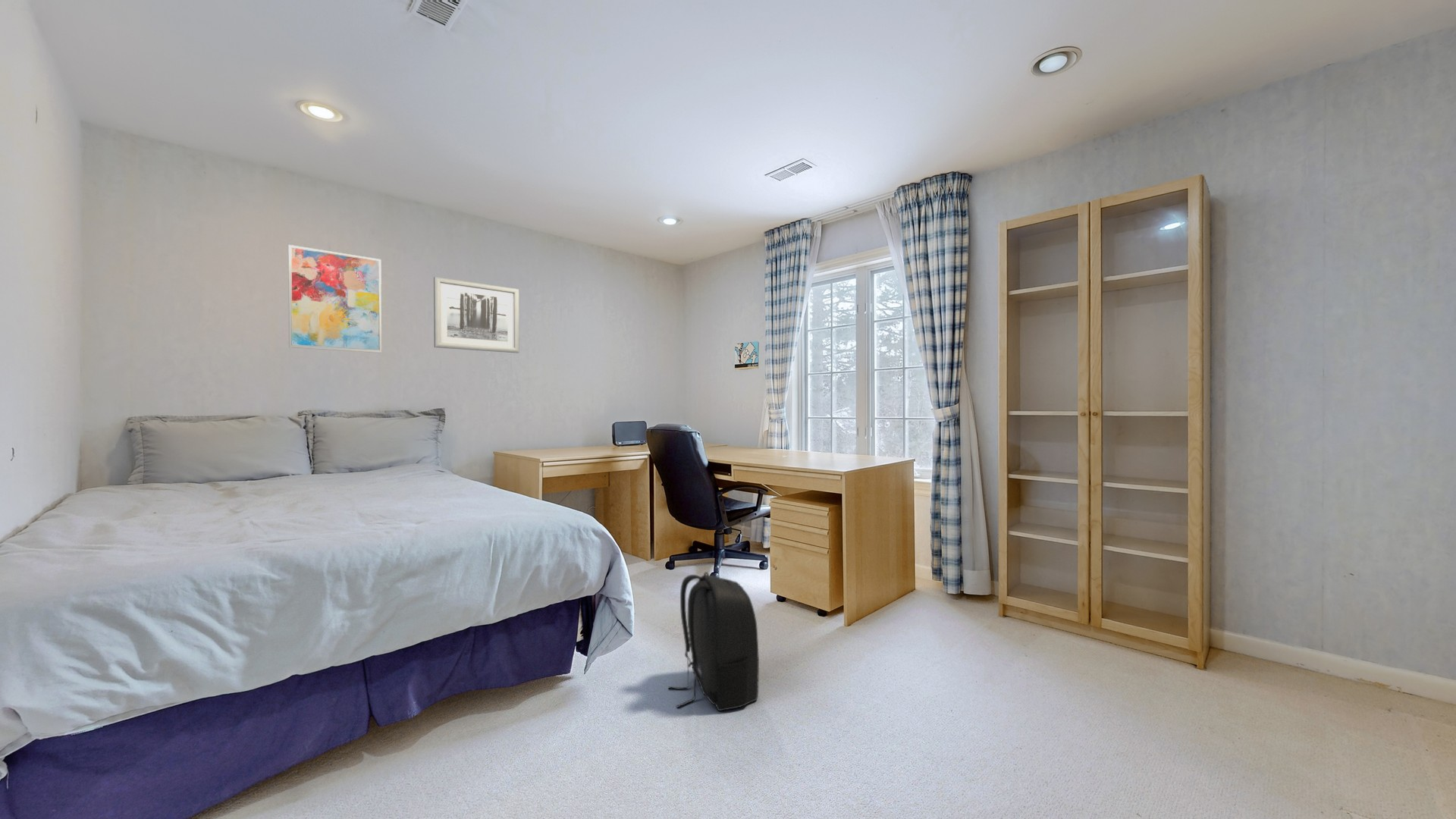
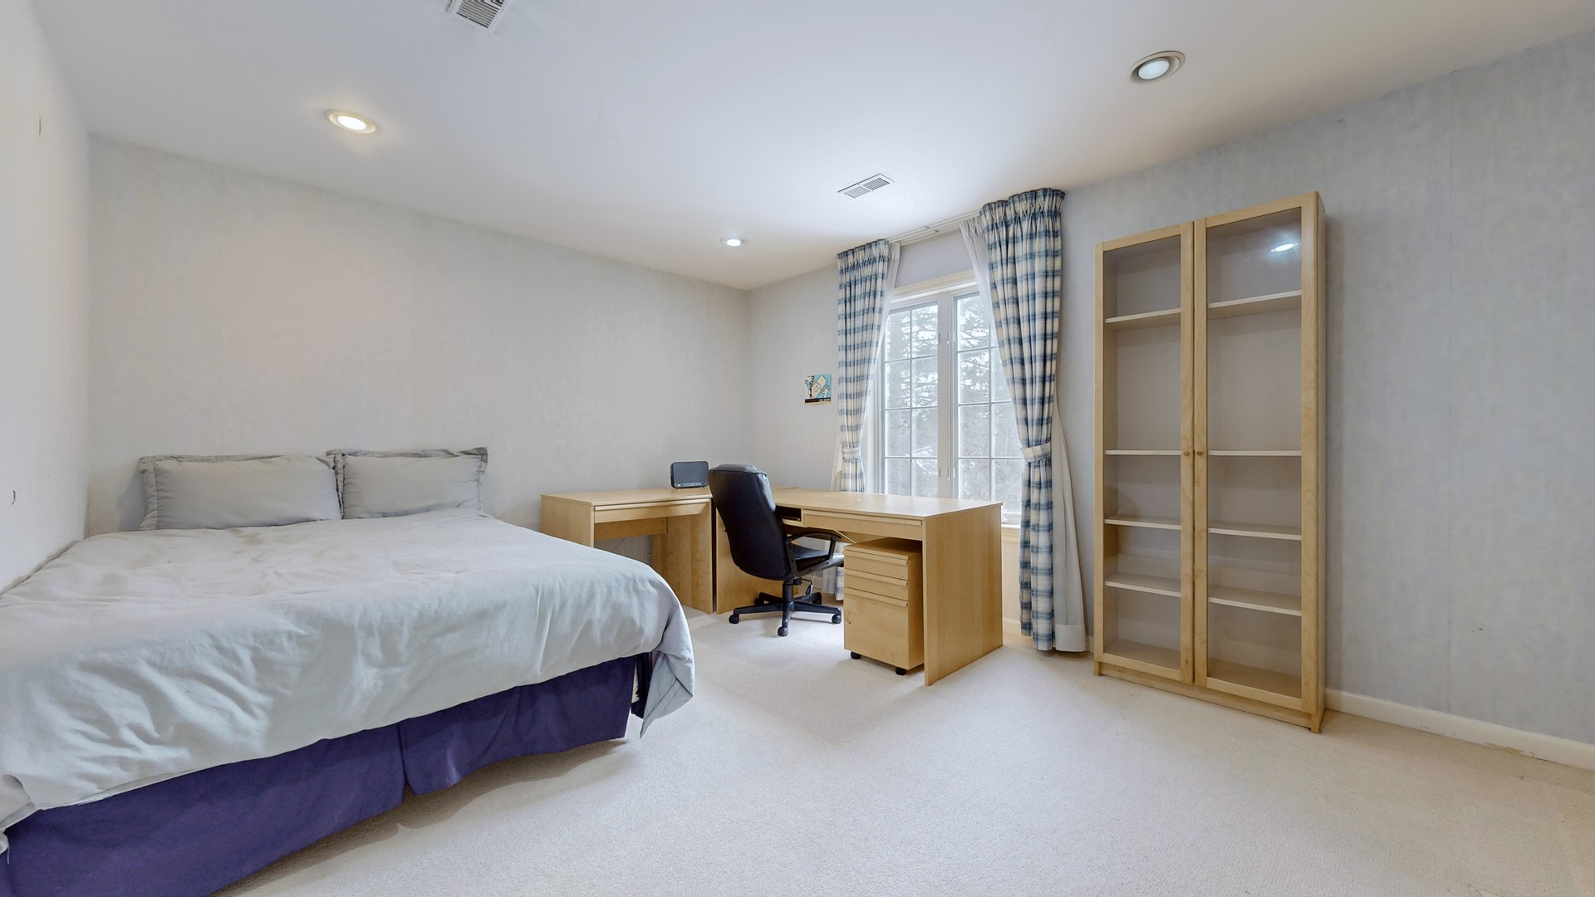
- wall art (337, 301)
- wall art (479, 316)
- backpack (712, 631)
